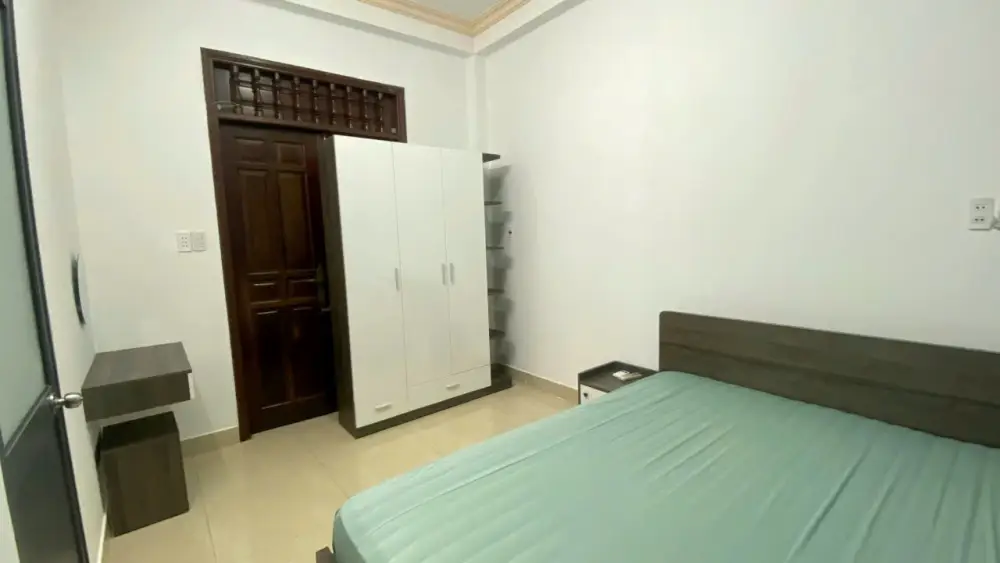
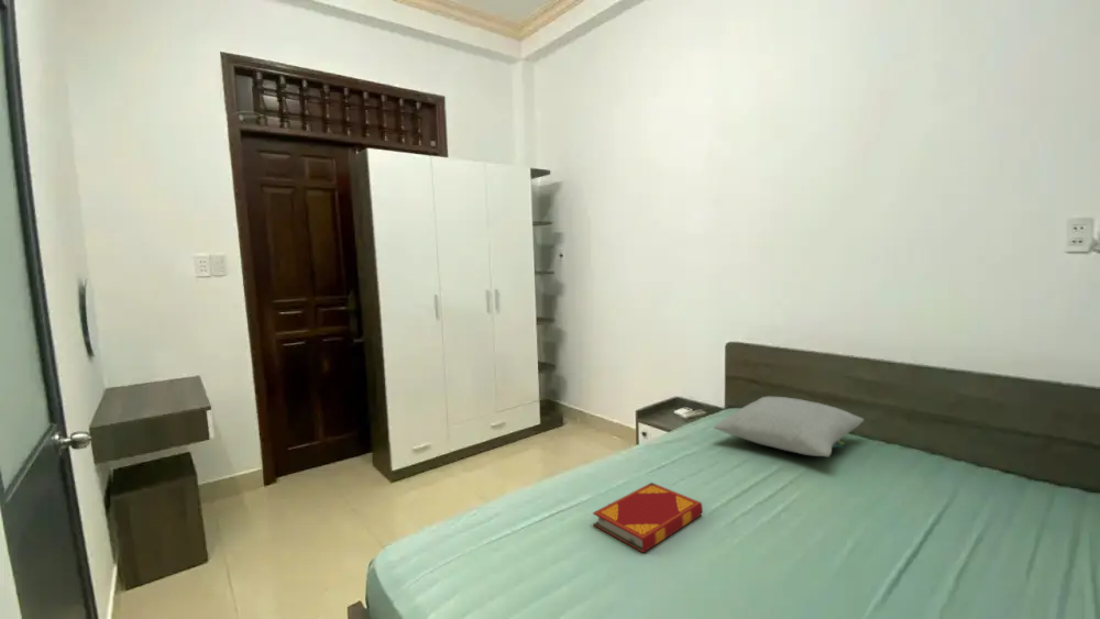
+ pillow (788, 422)
+ hardback book (648, 513)
